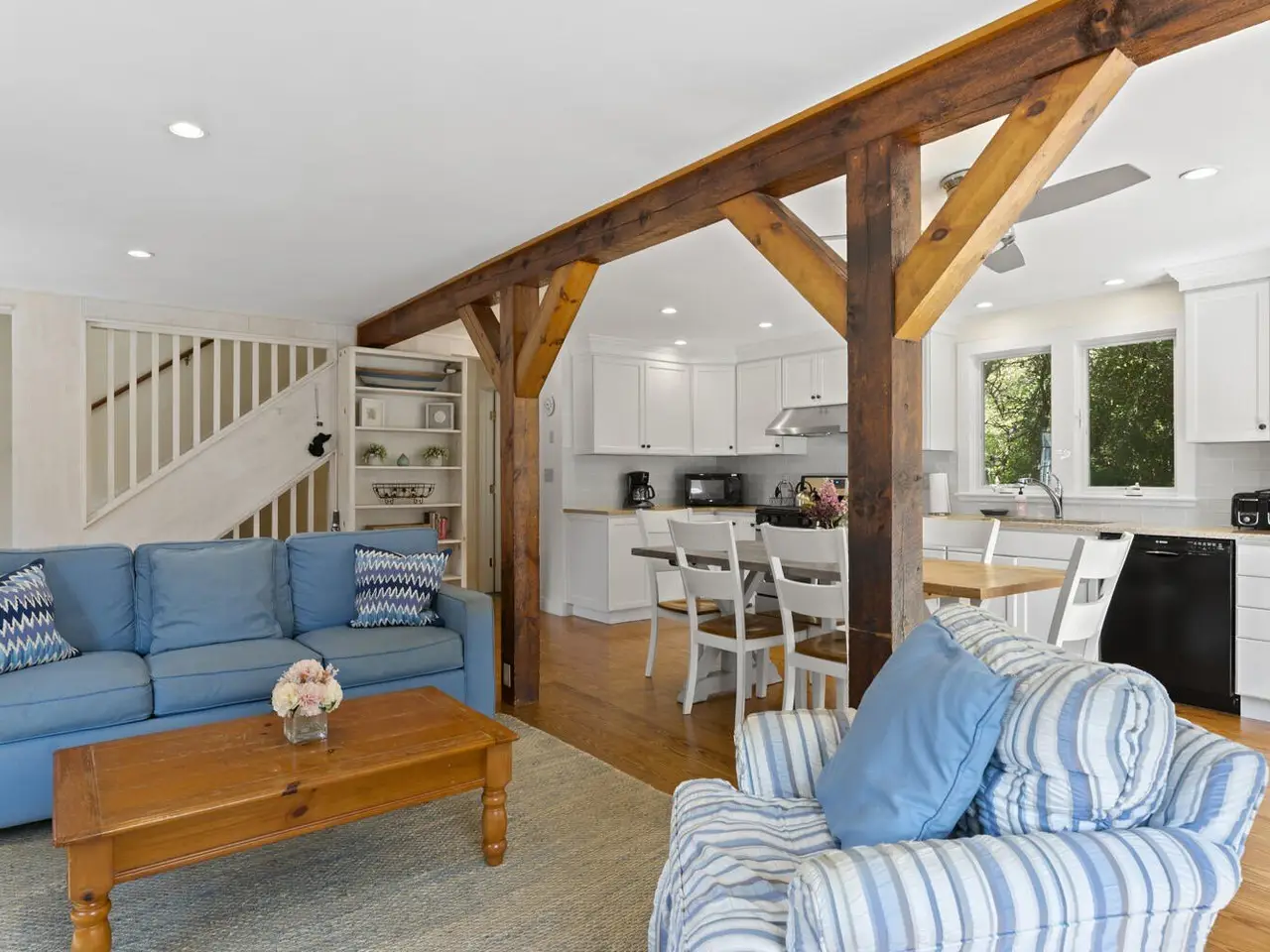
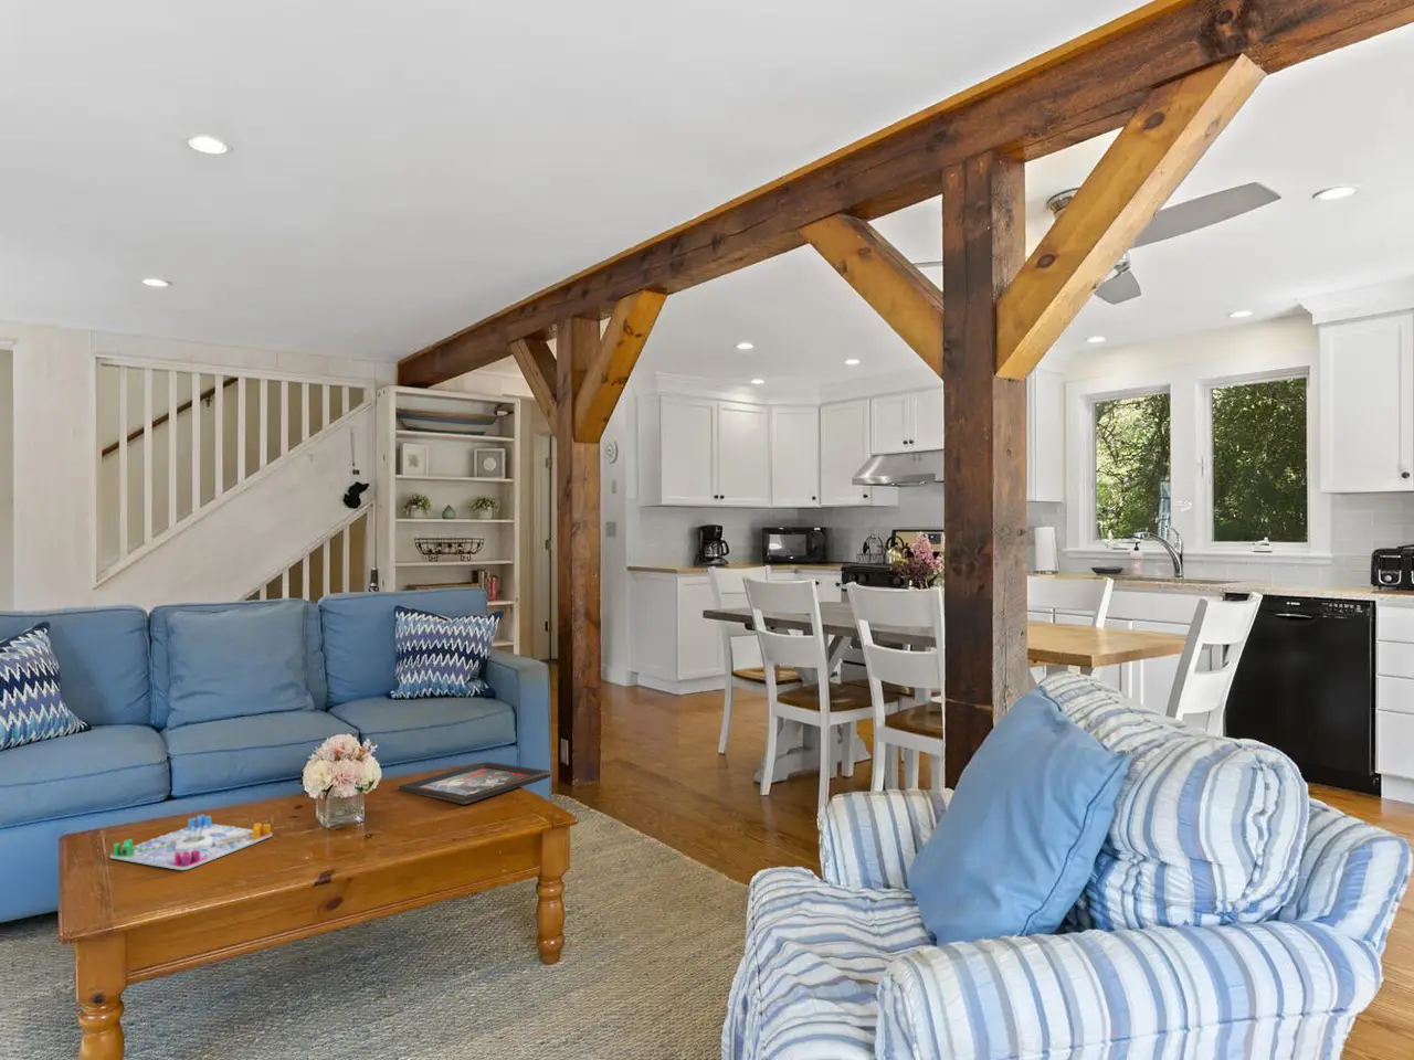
+ board game (194, 840)
+ decorative tray (477, 781)
